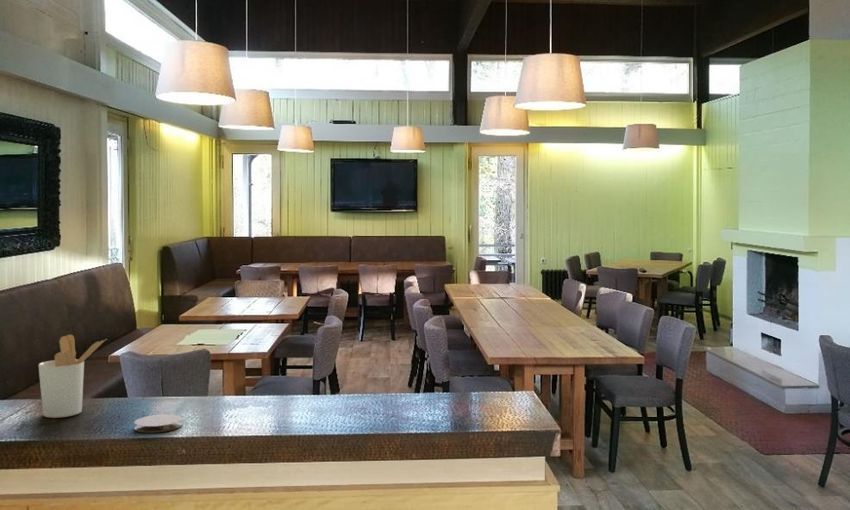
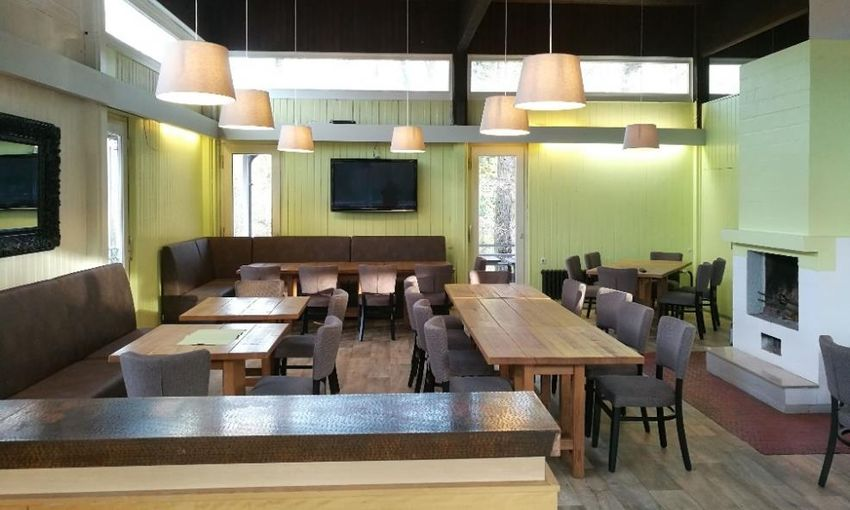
- coaster (158, 423)
- utensil holder (73, 375)
